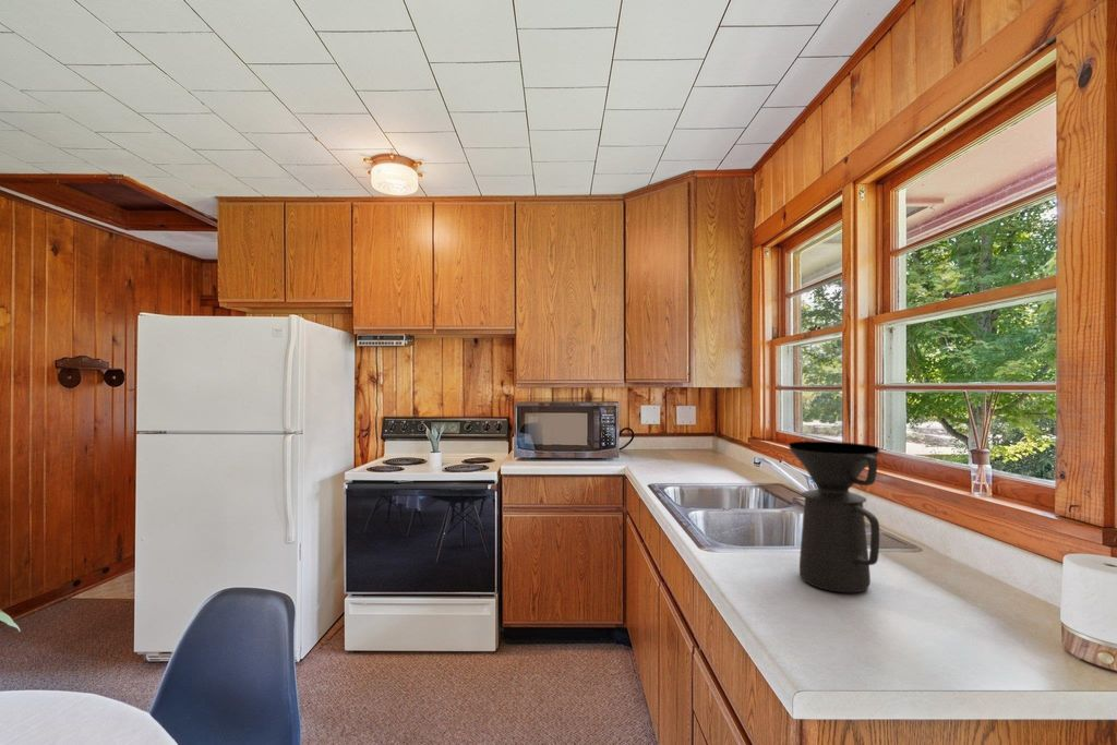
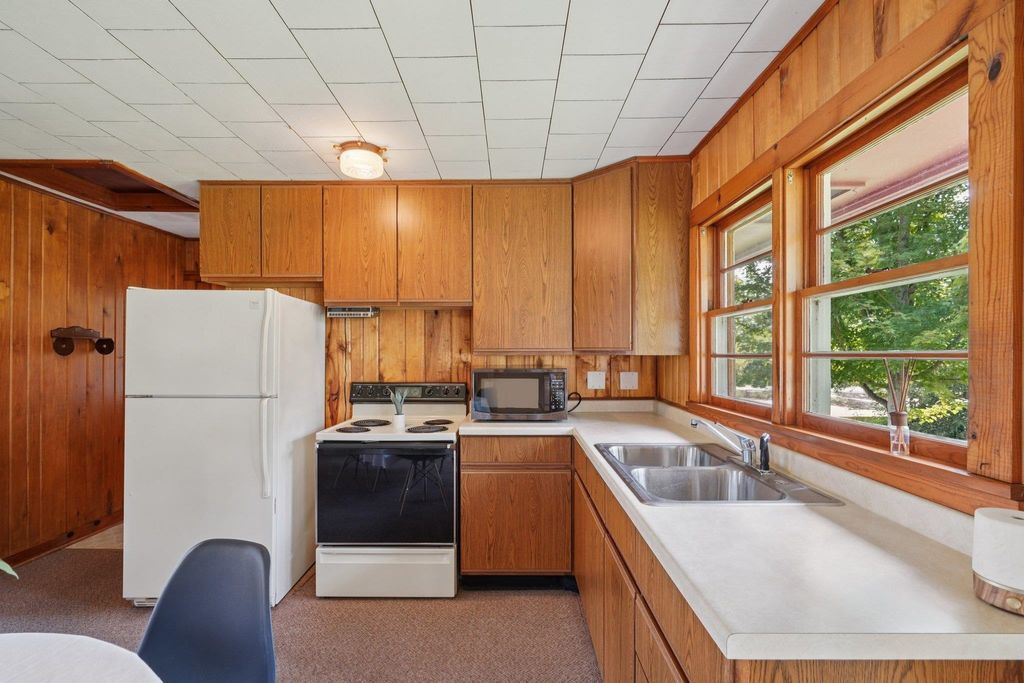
- coffee maker (832, 513)
